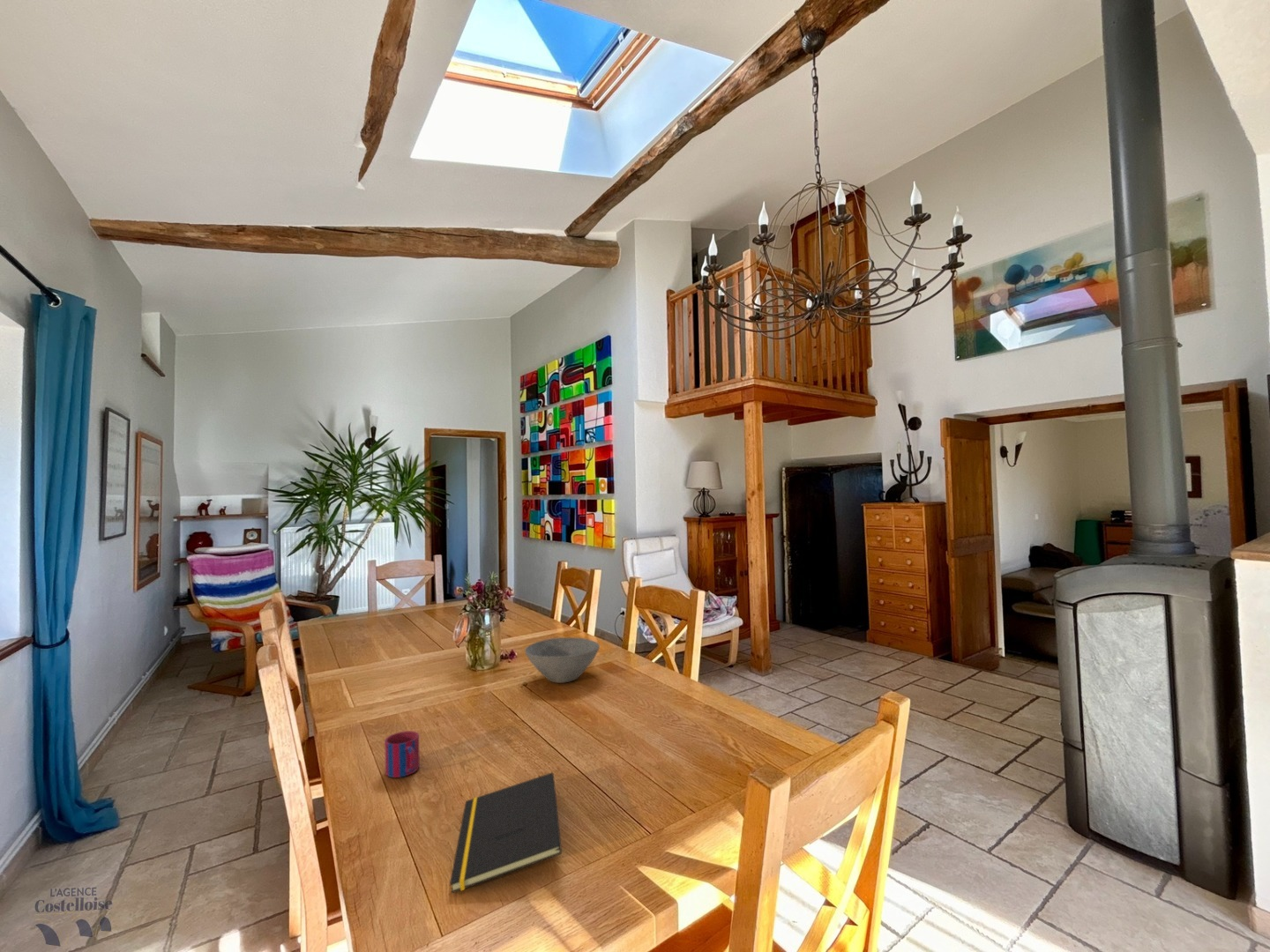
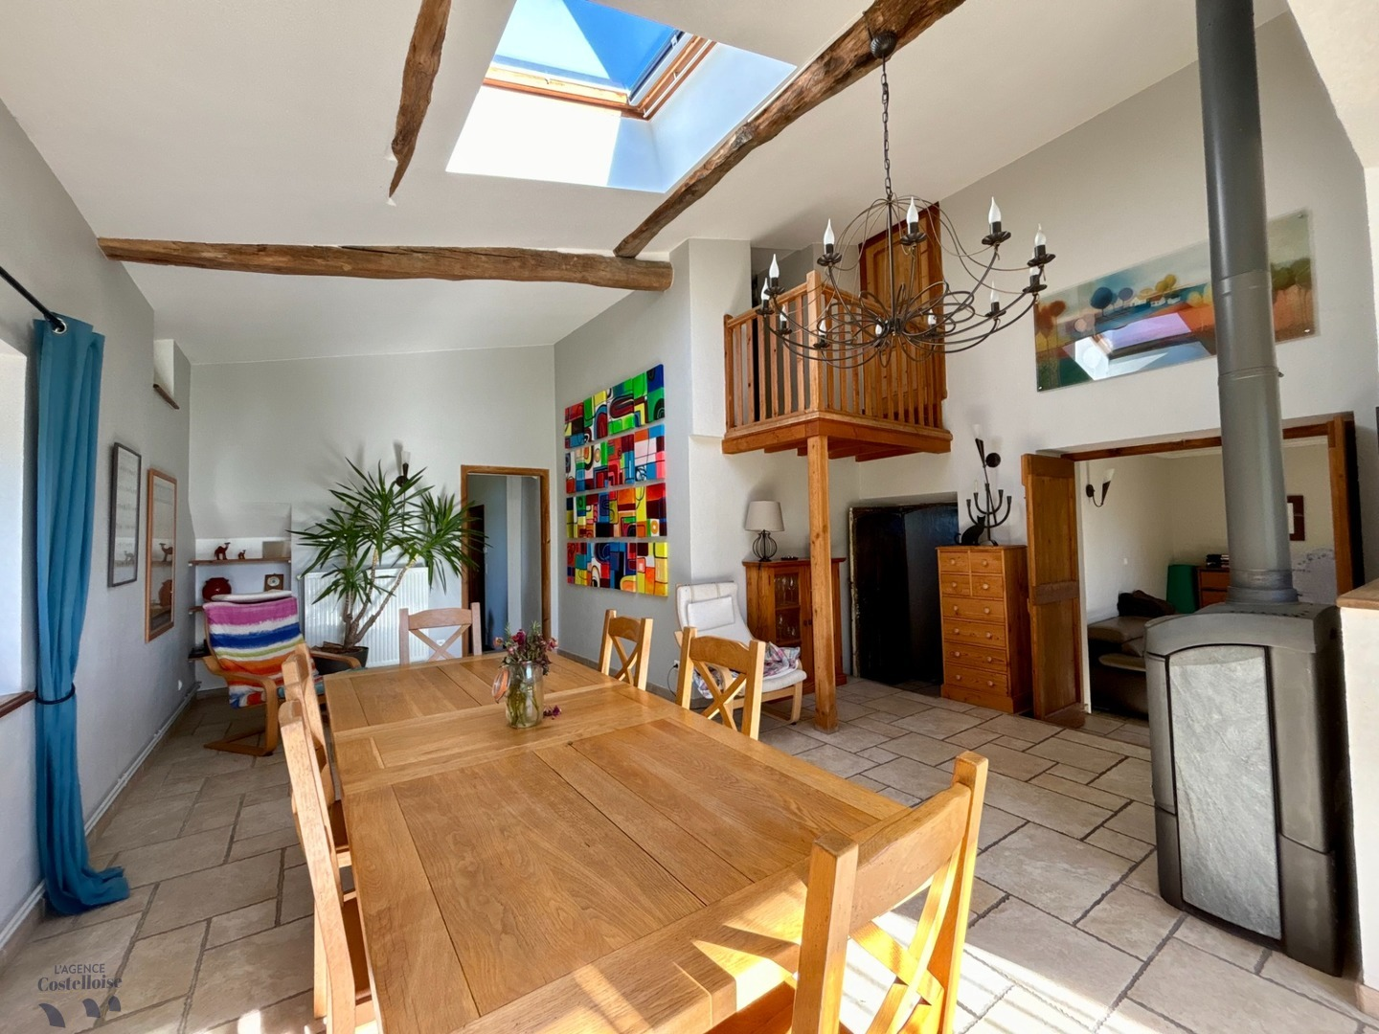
- mug (404, 756)
- bowl (562, 661)
- notepad (509, 824)
